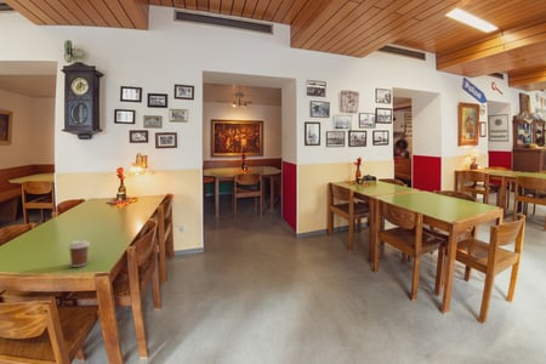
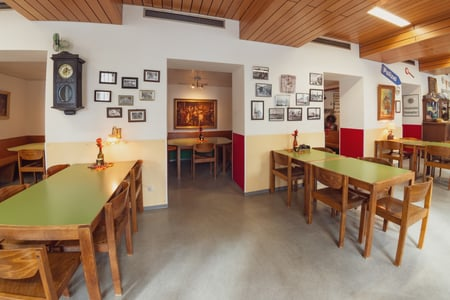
- coffee cup (79, 252)
